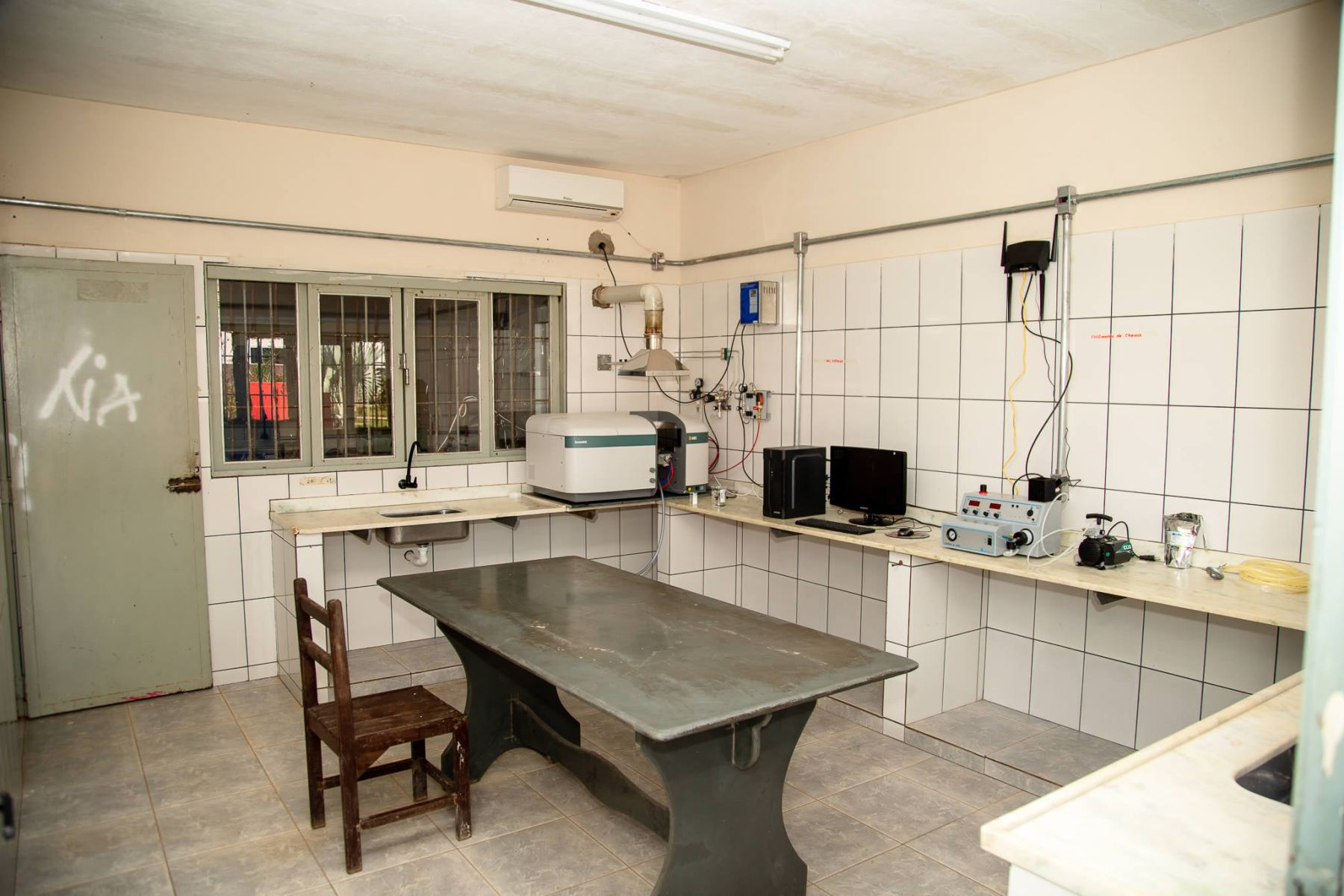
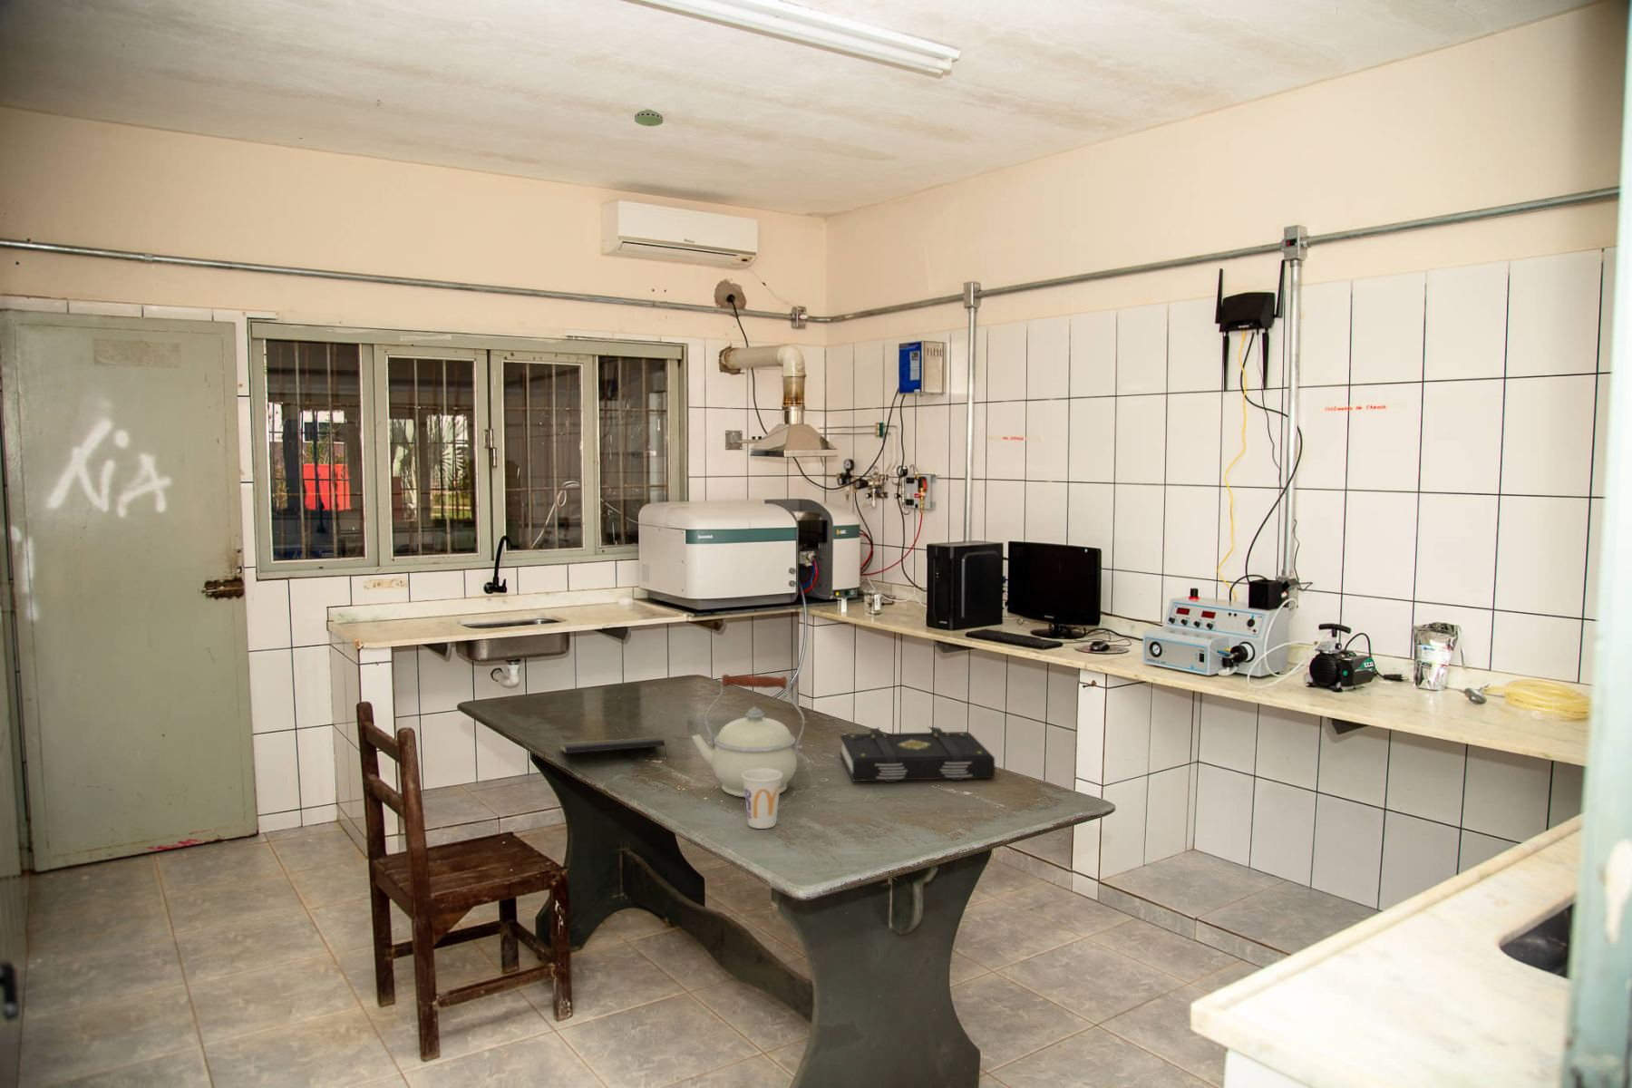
+ smoke detector (648, 118)
+ cup (761, 799)
+ spell book (913, 752)
+ kettle (747, 732)
+ notepad (611, 744)
